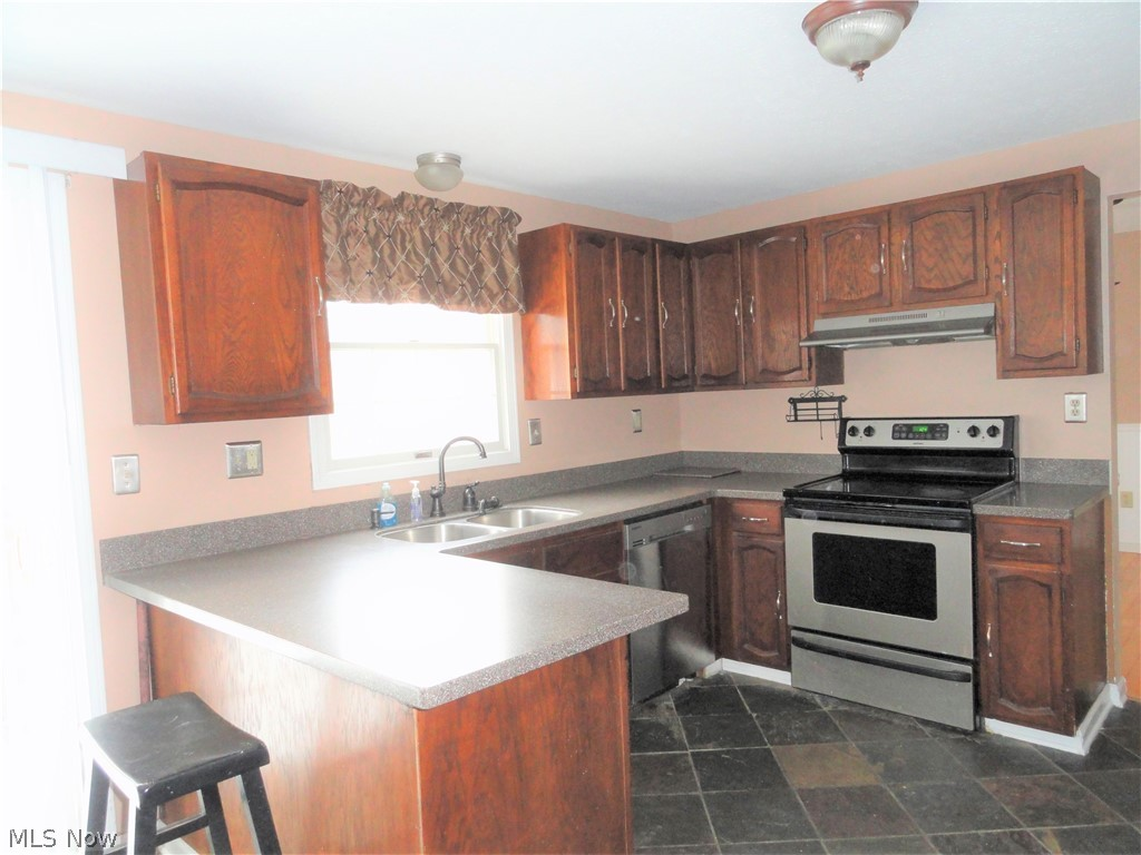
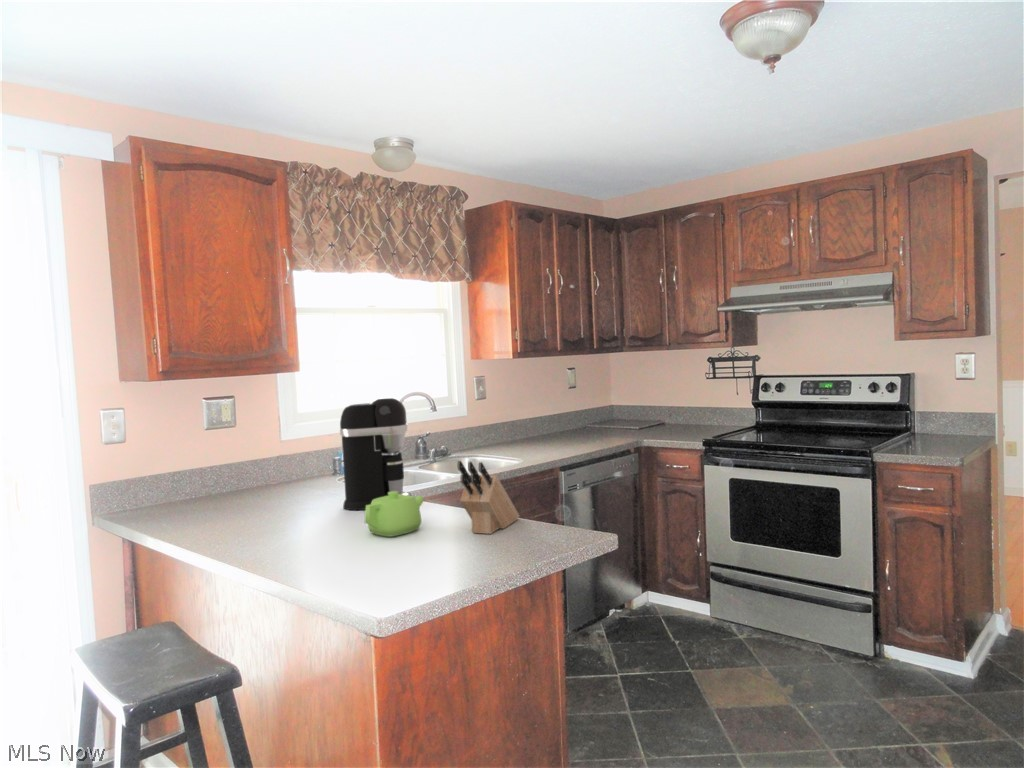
+ coffee maker (375, 451)
+ knife block (487, 491)
+ teapot (396, 511)
